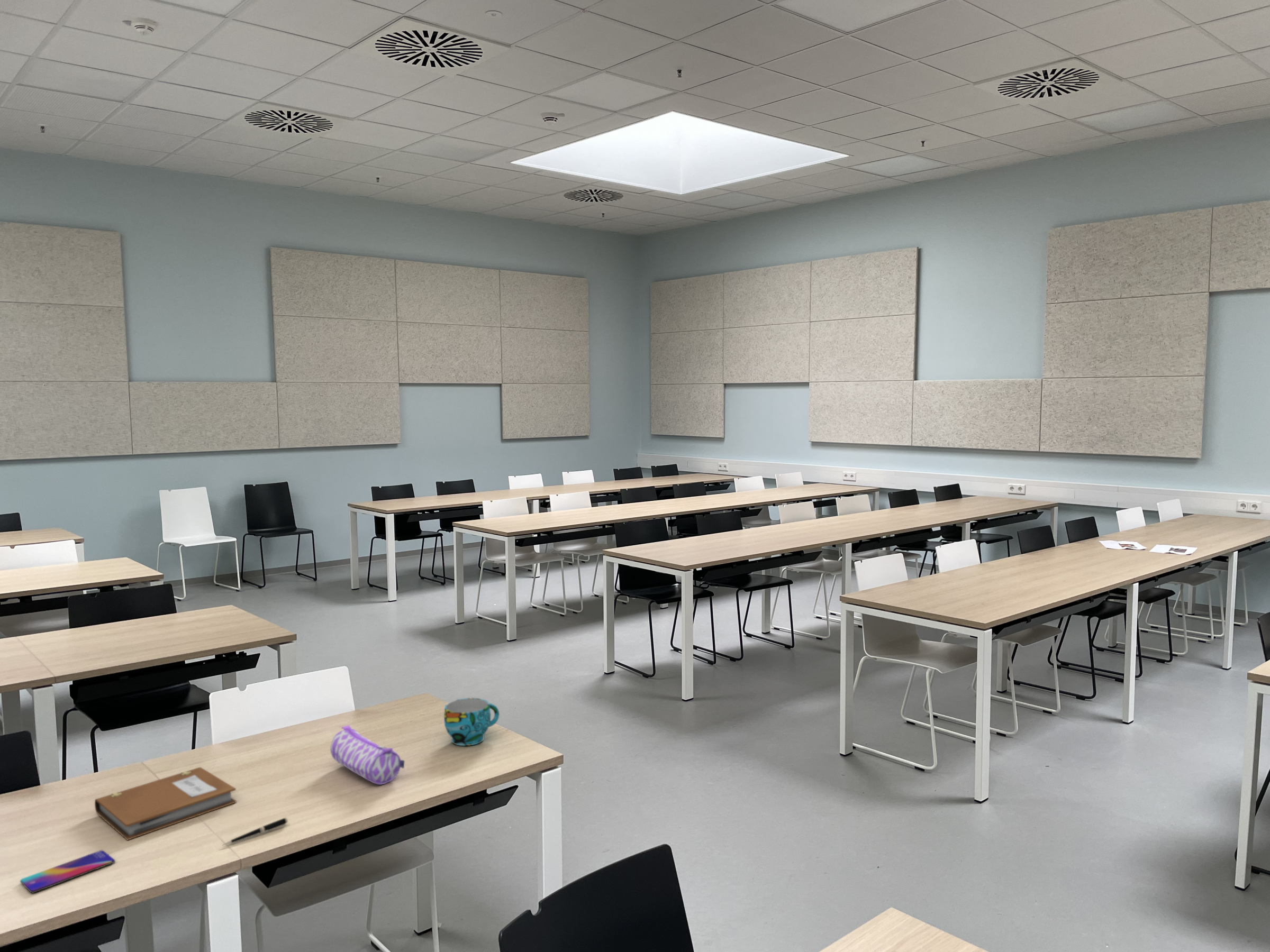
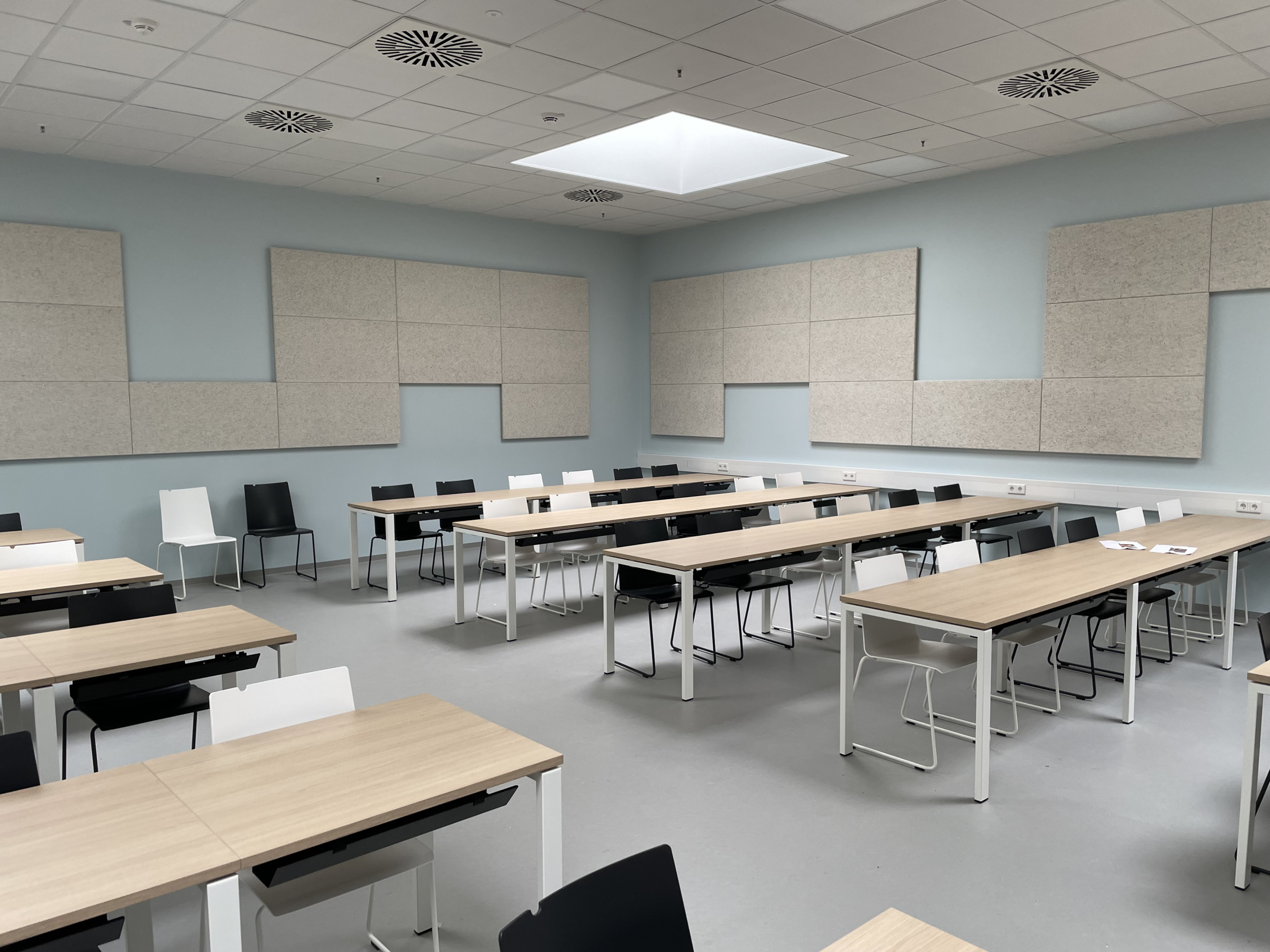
- cup (469, 721)
- pen (255, 831)
- smartphone (68, 871)
- pencil case (365, 755)
- notebook (168, 799)
